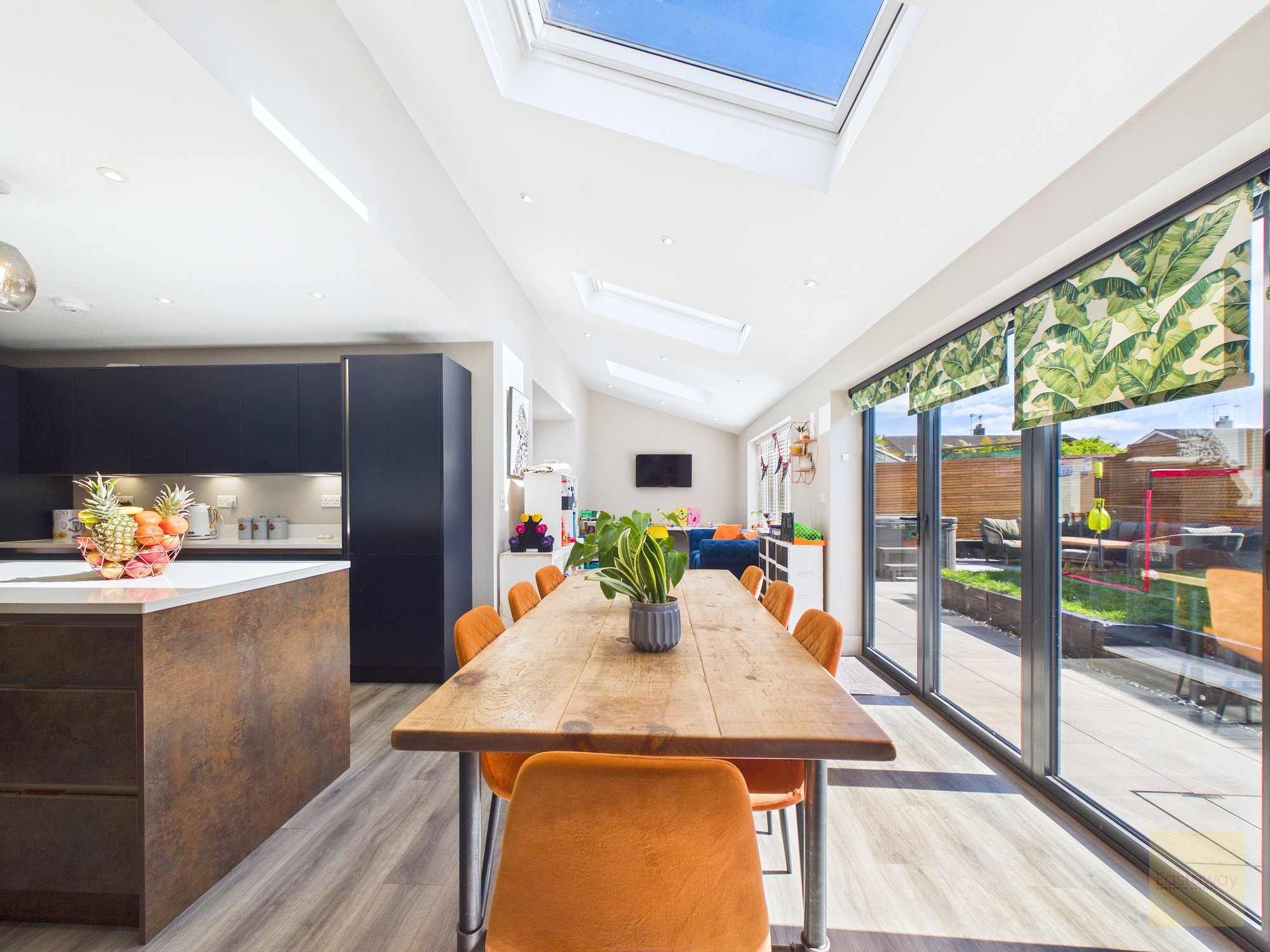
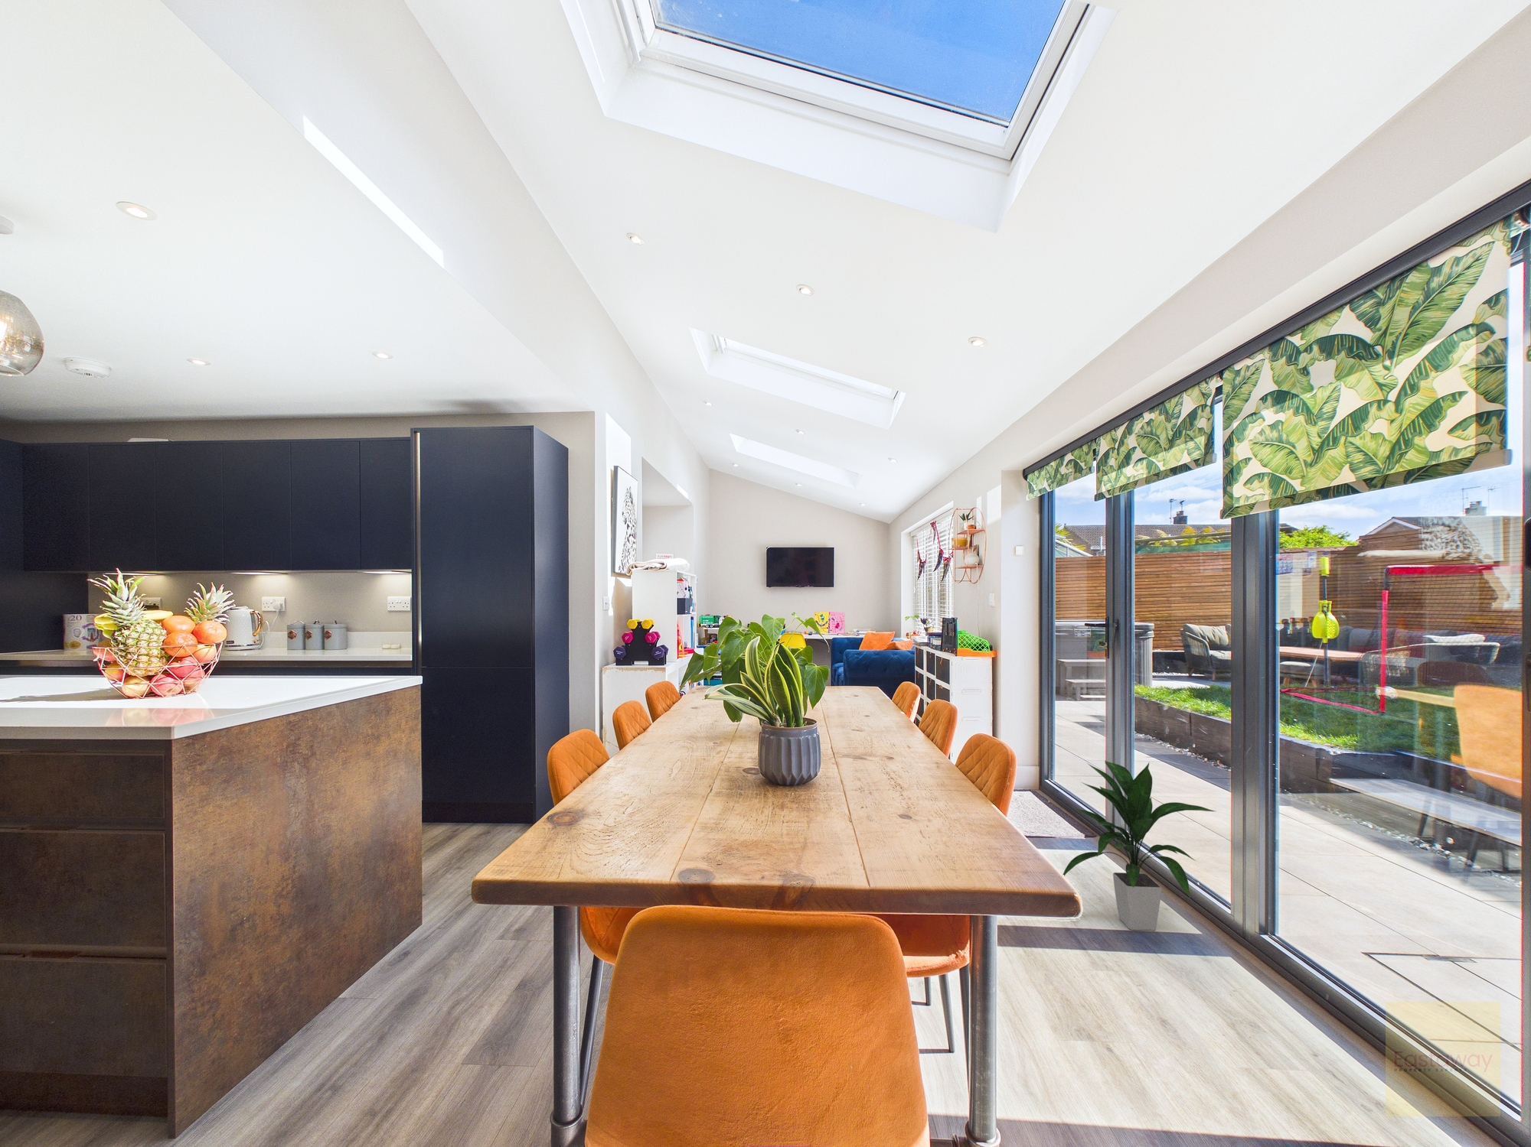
+ indoor plant (1130, 839)
